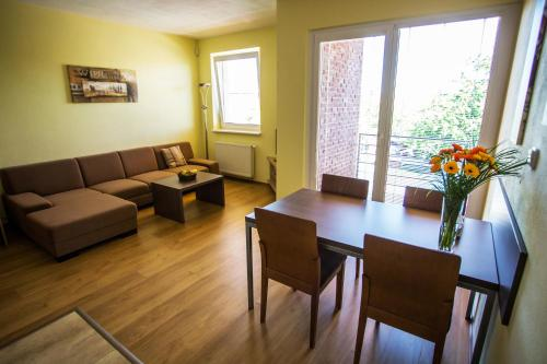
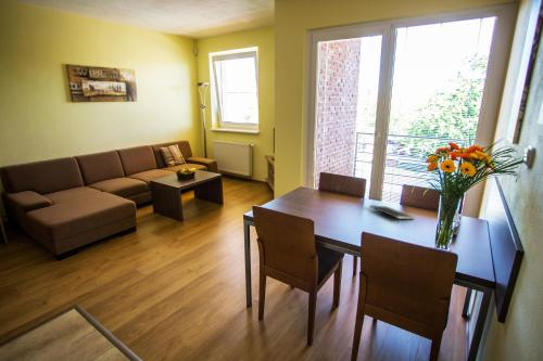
+ notepad (391, 211)
